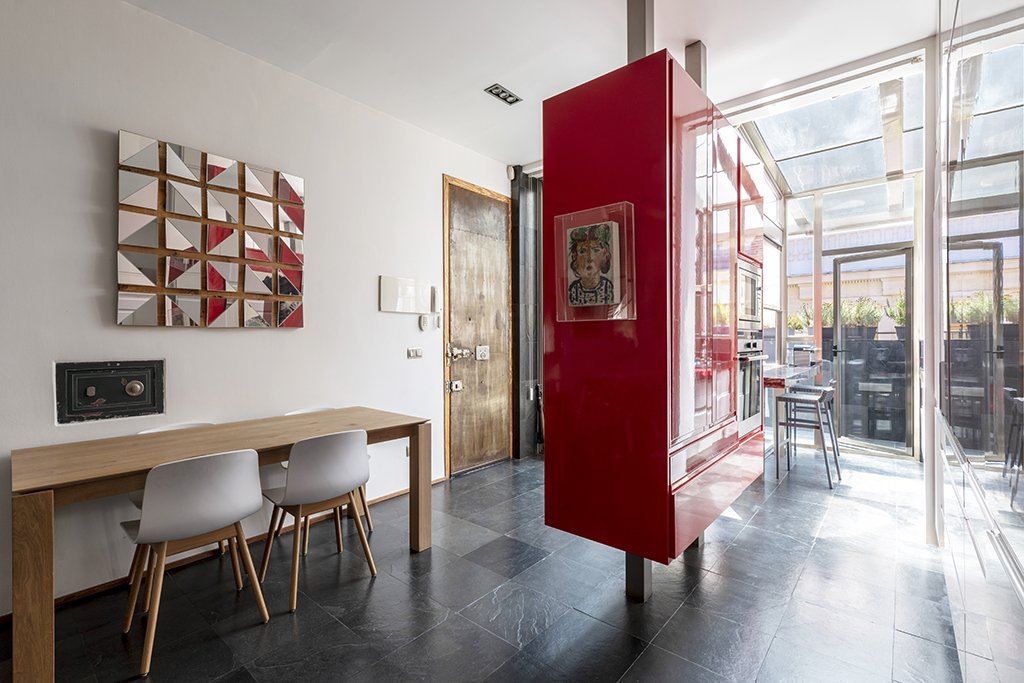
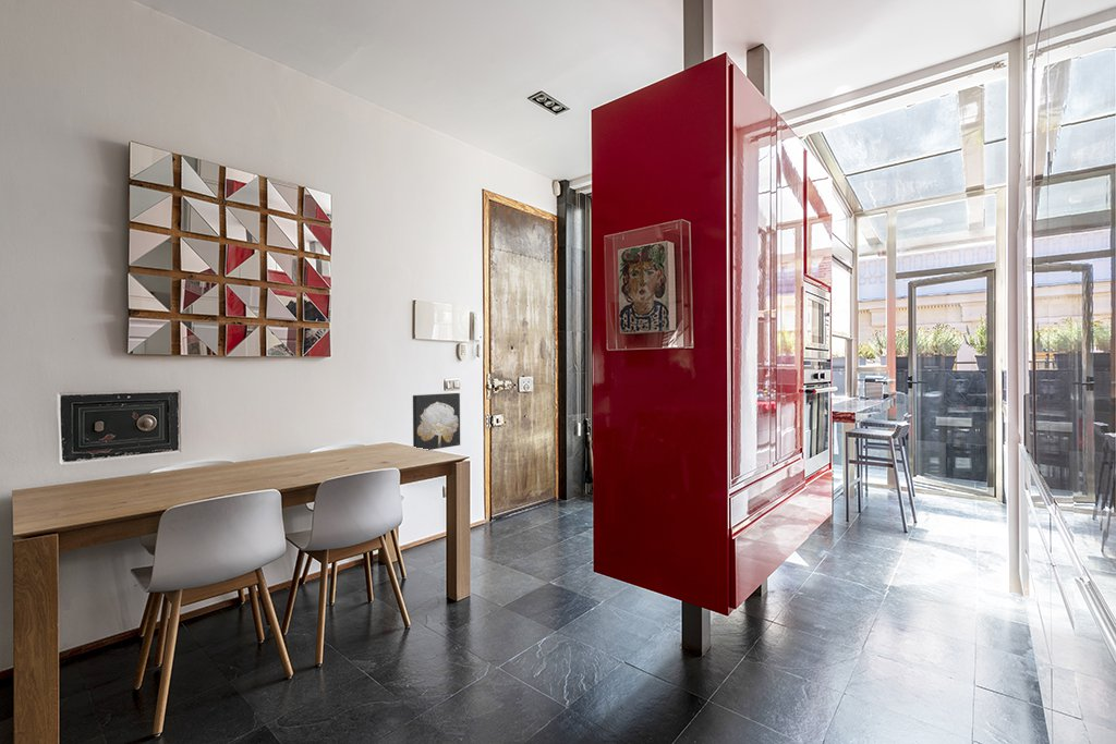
+ wall art (437, 420)
